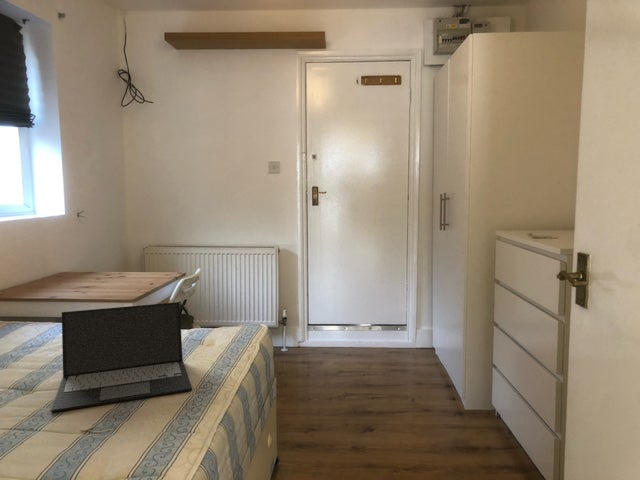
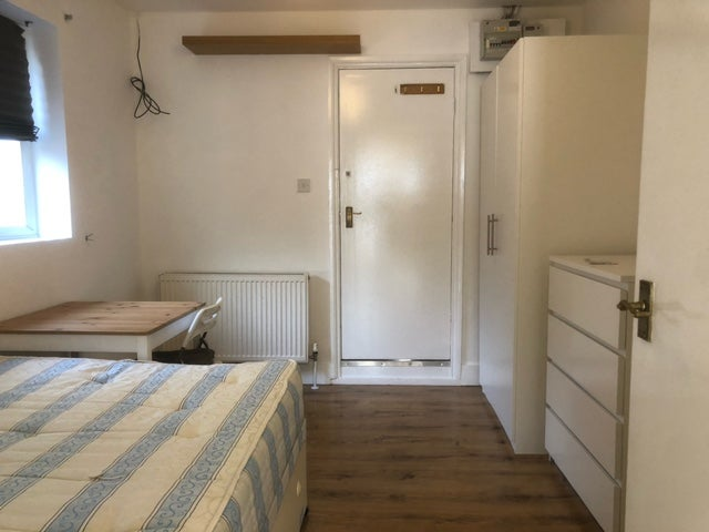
- laptop (124, 349)
